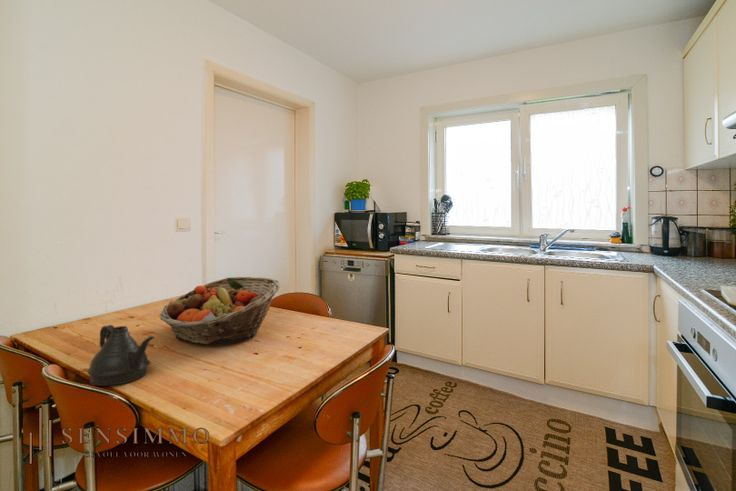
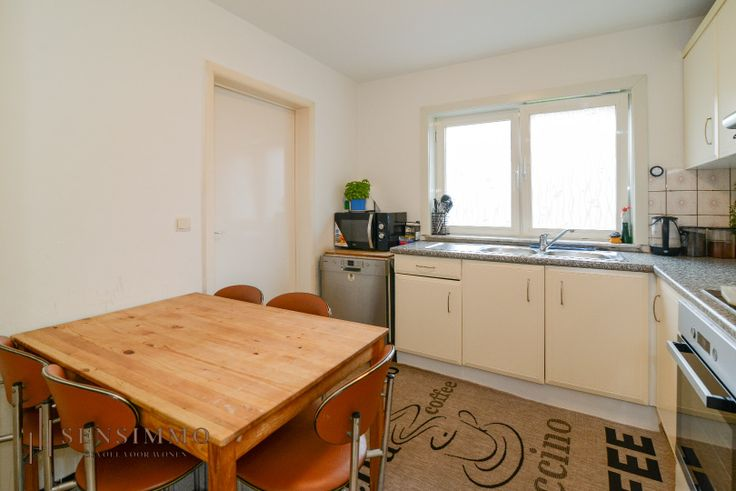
- fruit basket (222, 306)
- teapot (125, 353)
